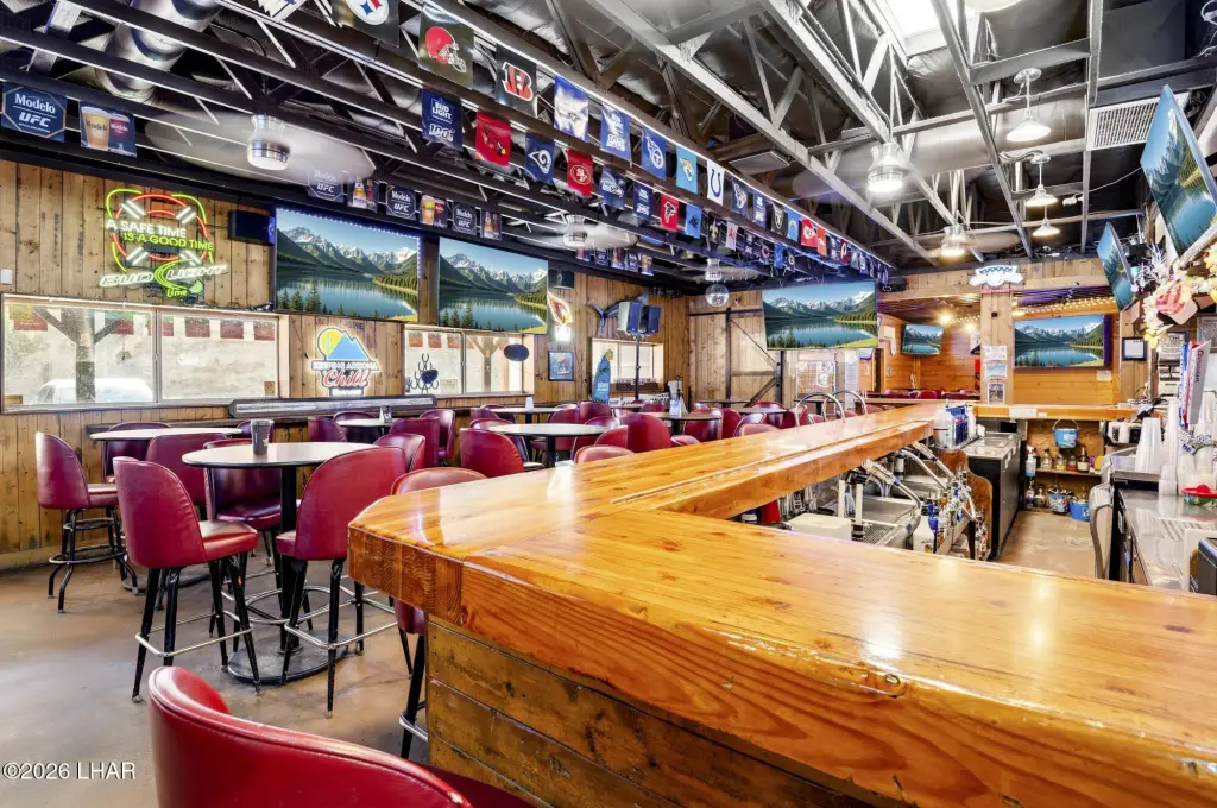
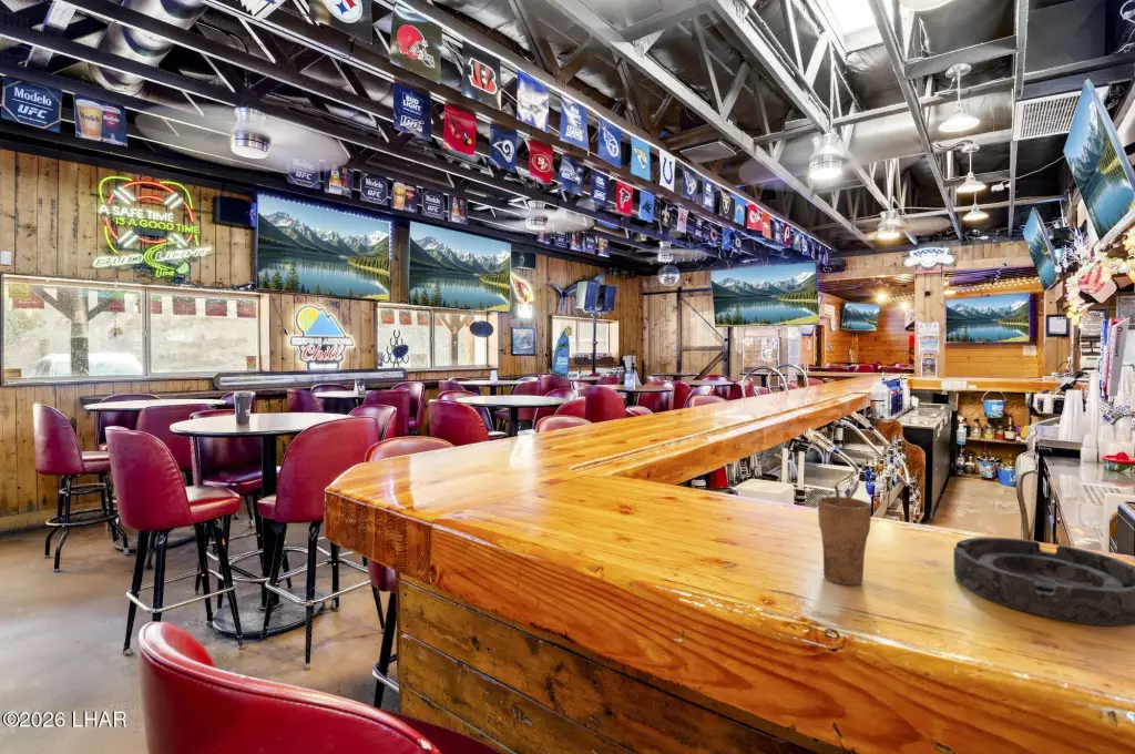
+ ashtray (1045, 575)
+ cup (843, 530)
